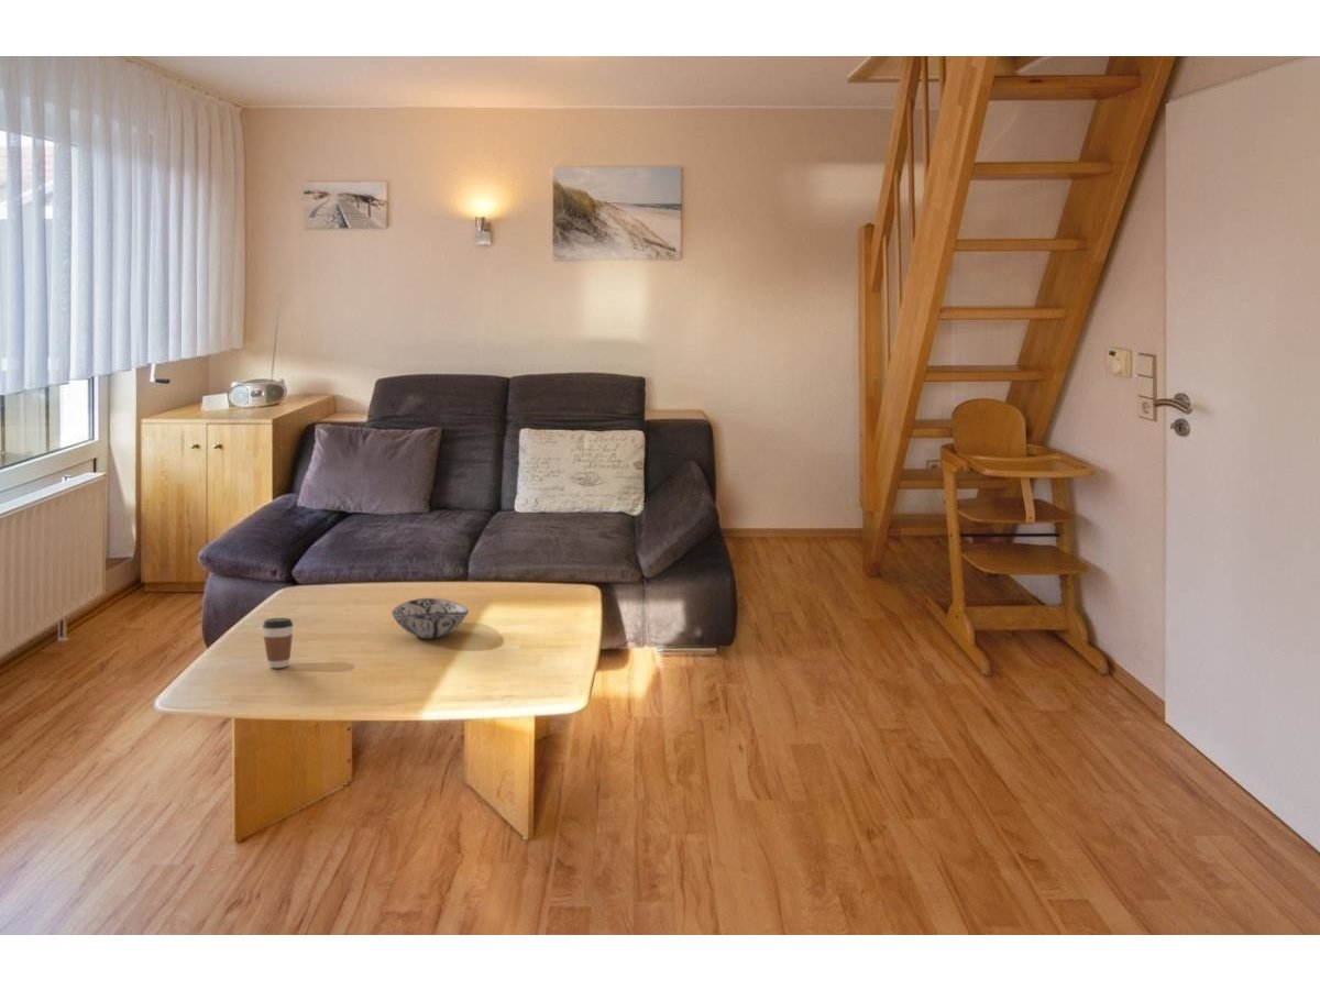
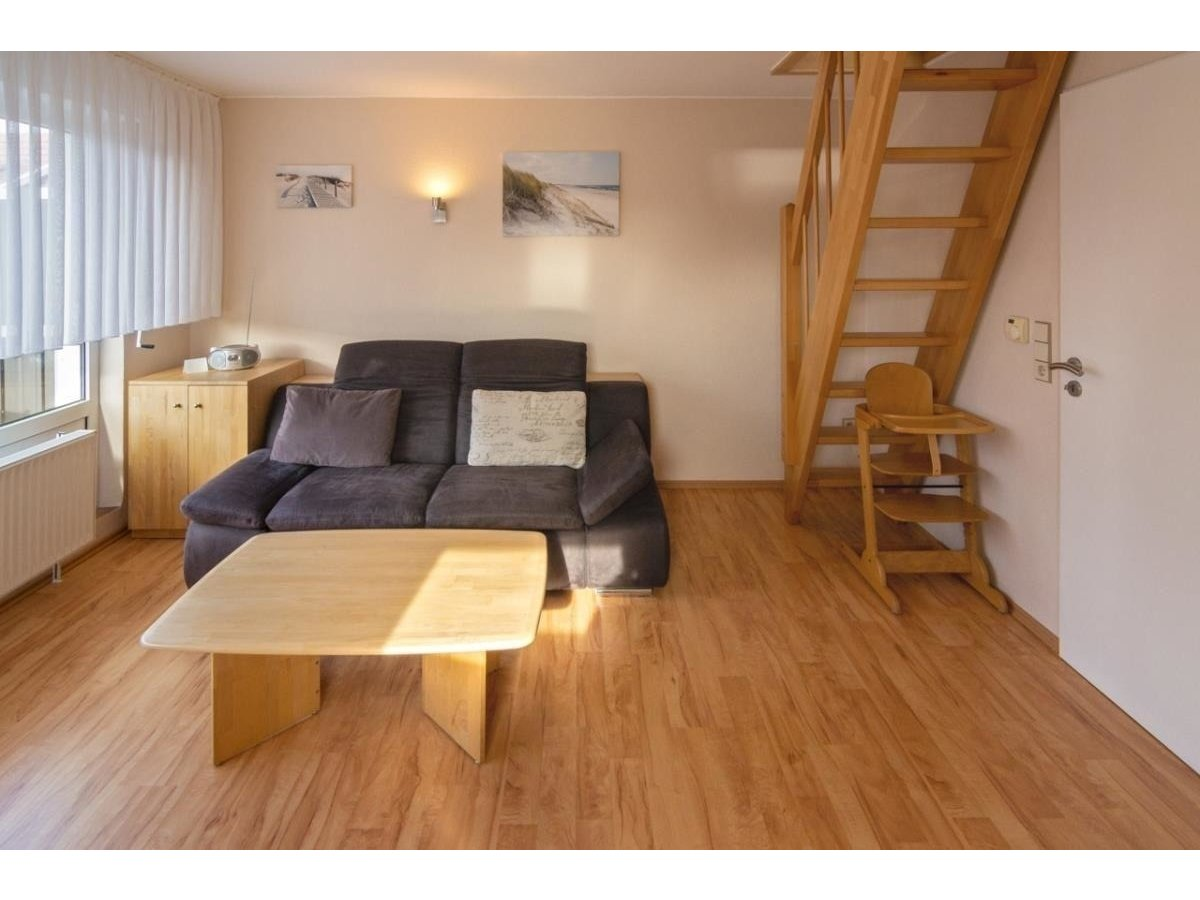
- coffee cup (277, 642)
- decorative bowl (430, 619)
